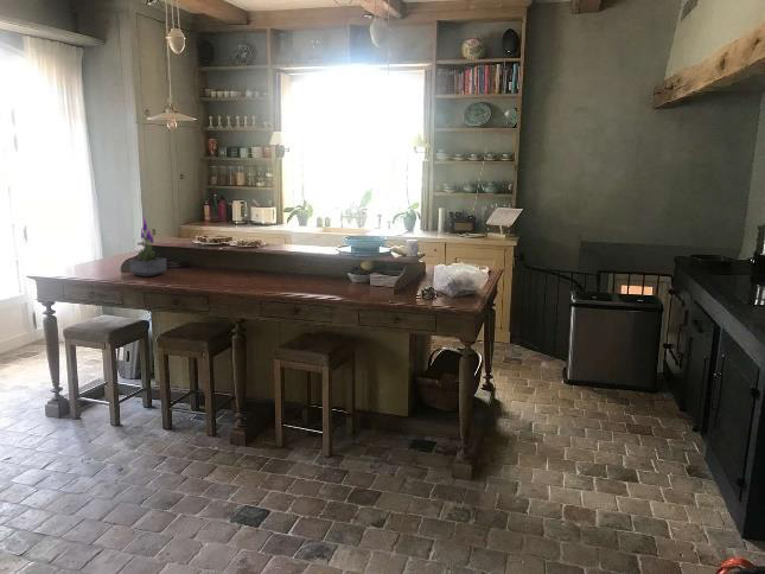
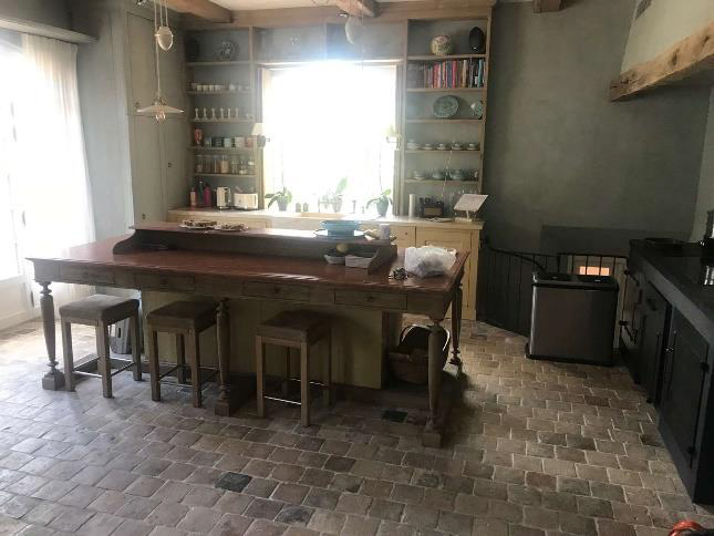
- potted plant (147, 244)
